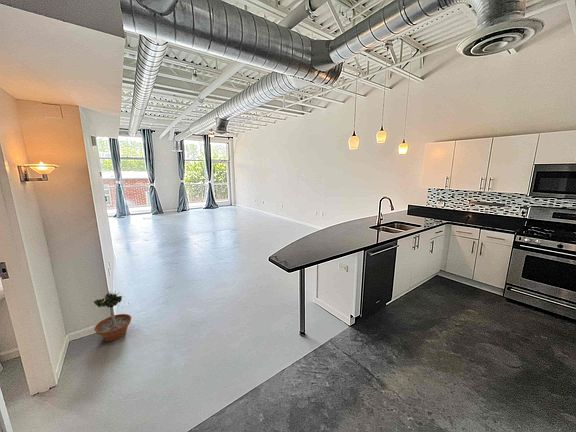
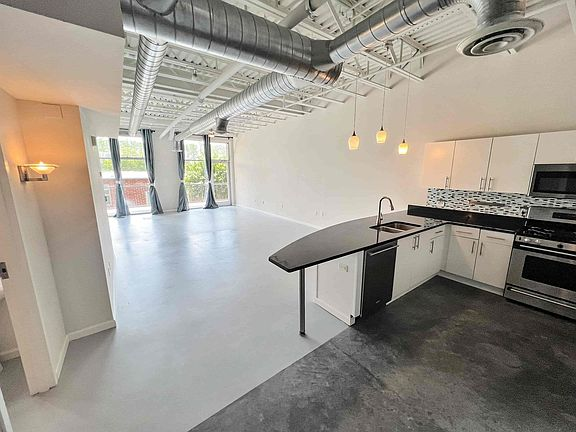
- potted tree (111, 312)
